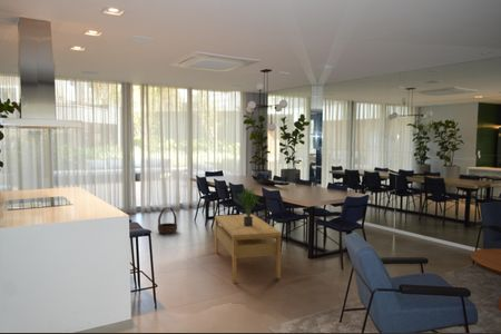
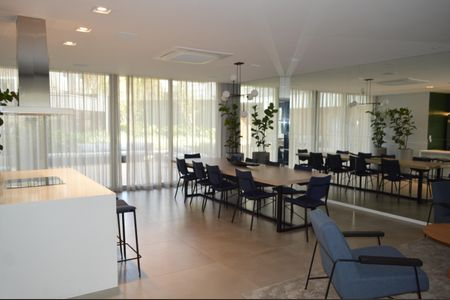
- basket (168, 223)
- potted plant (245, 204)
- coffee table (244, 243)
